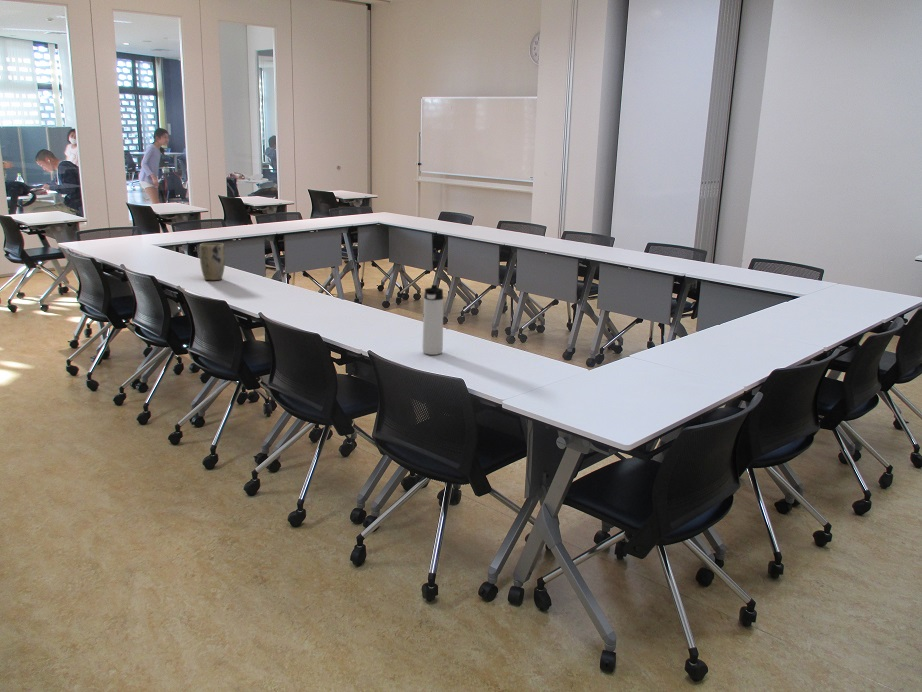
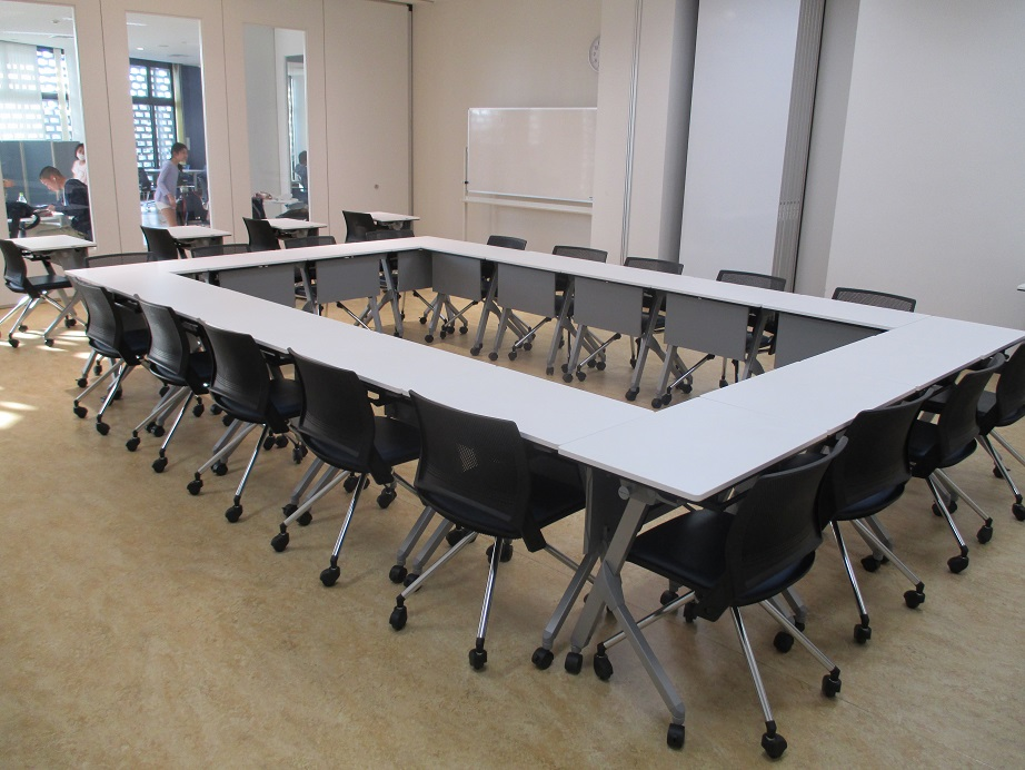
- plant pot (212, 261)
- thermos bottle (432, 320)
